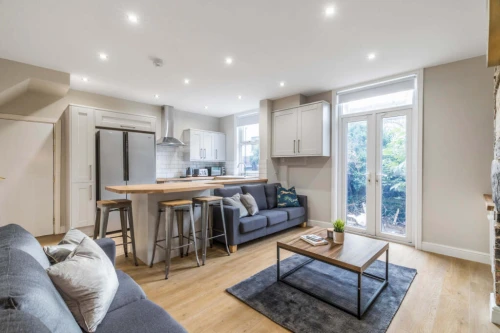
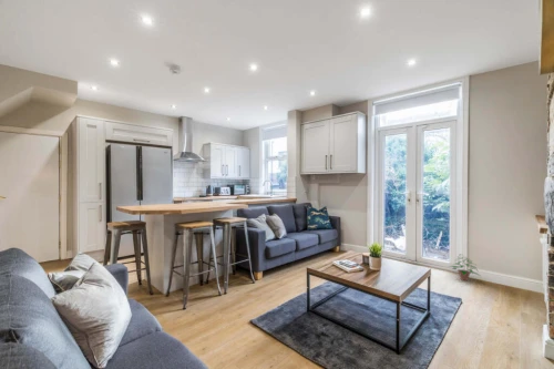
+ potted plant (463, 266)
